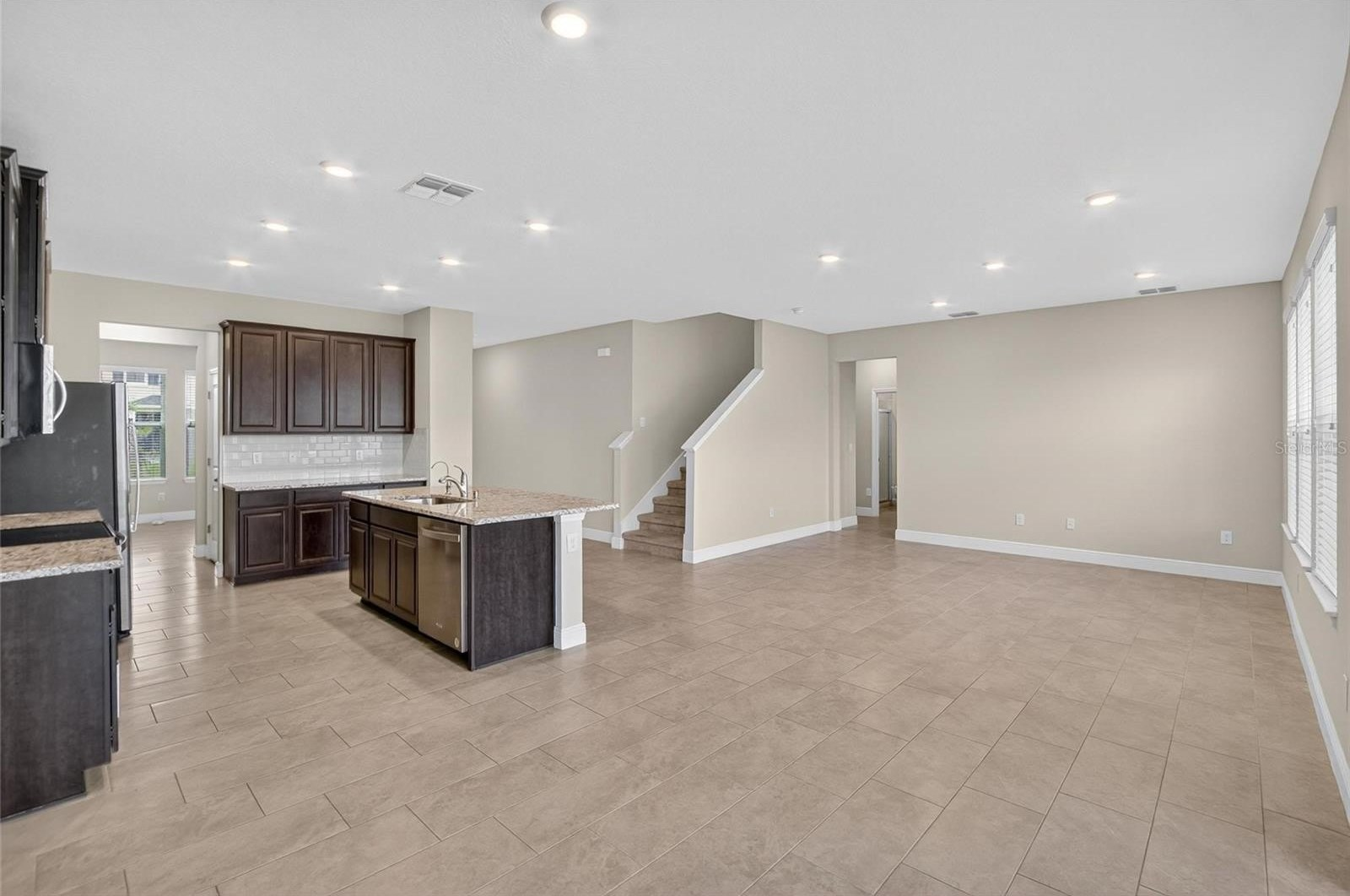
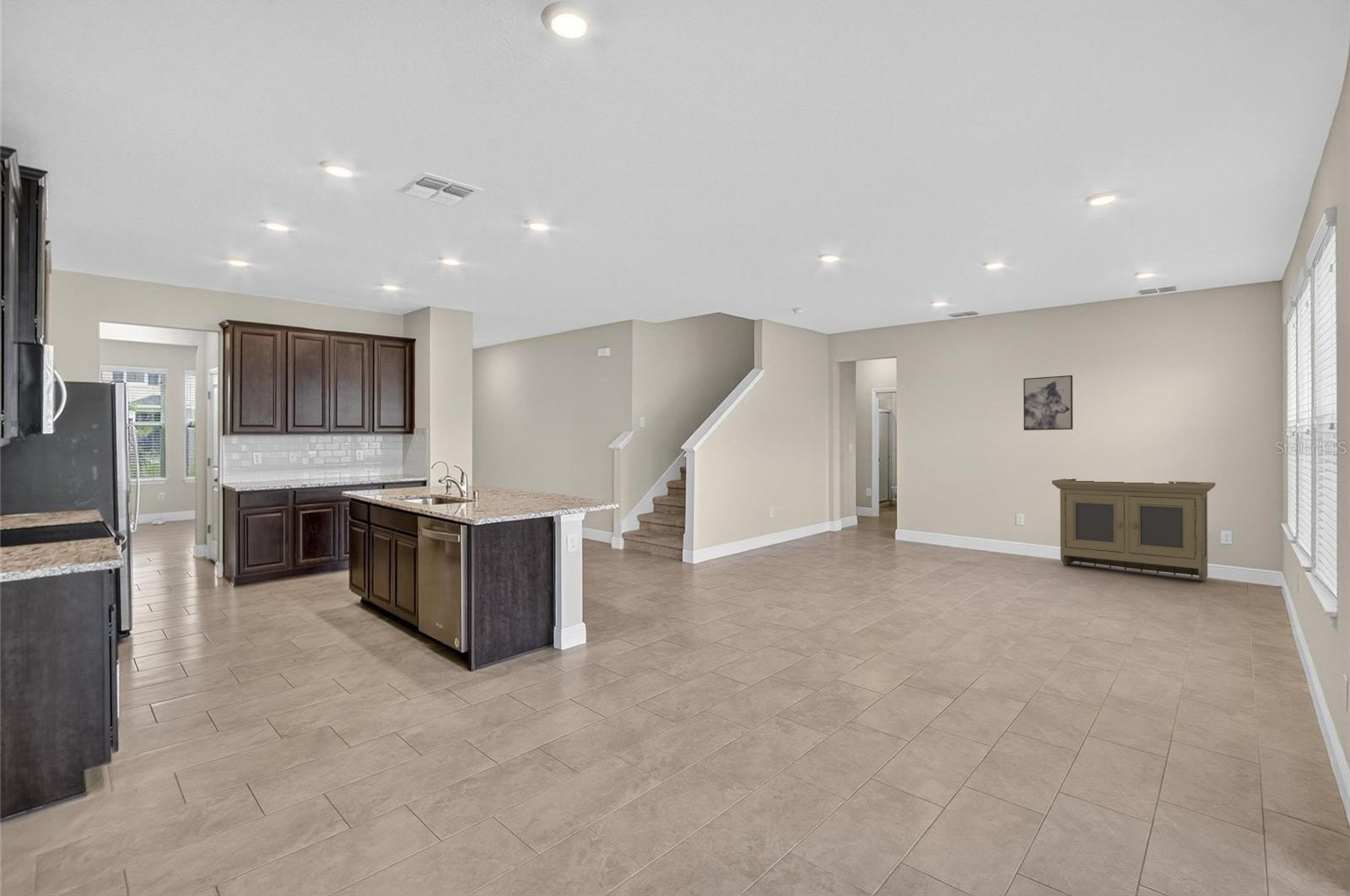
+ storage cabinet (1130, 526)
+ wall art (1047, 403)
